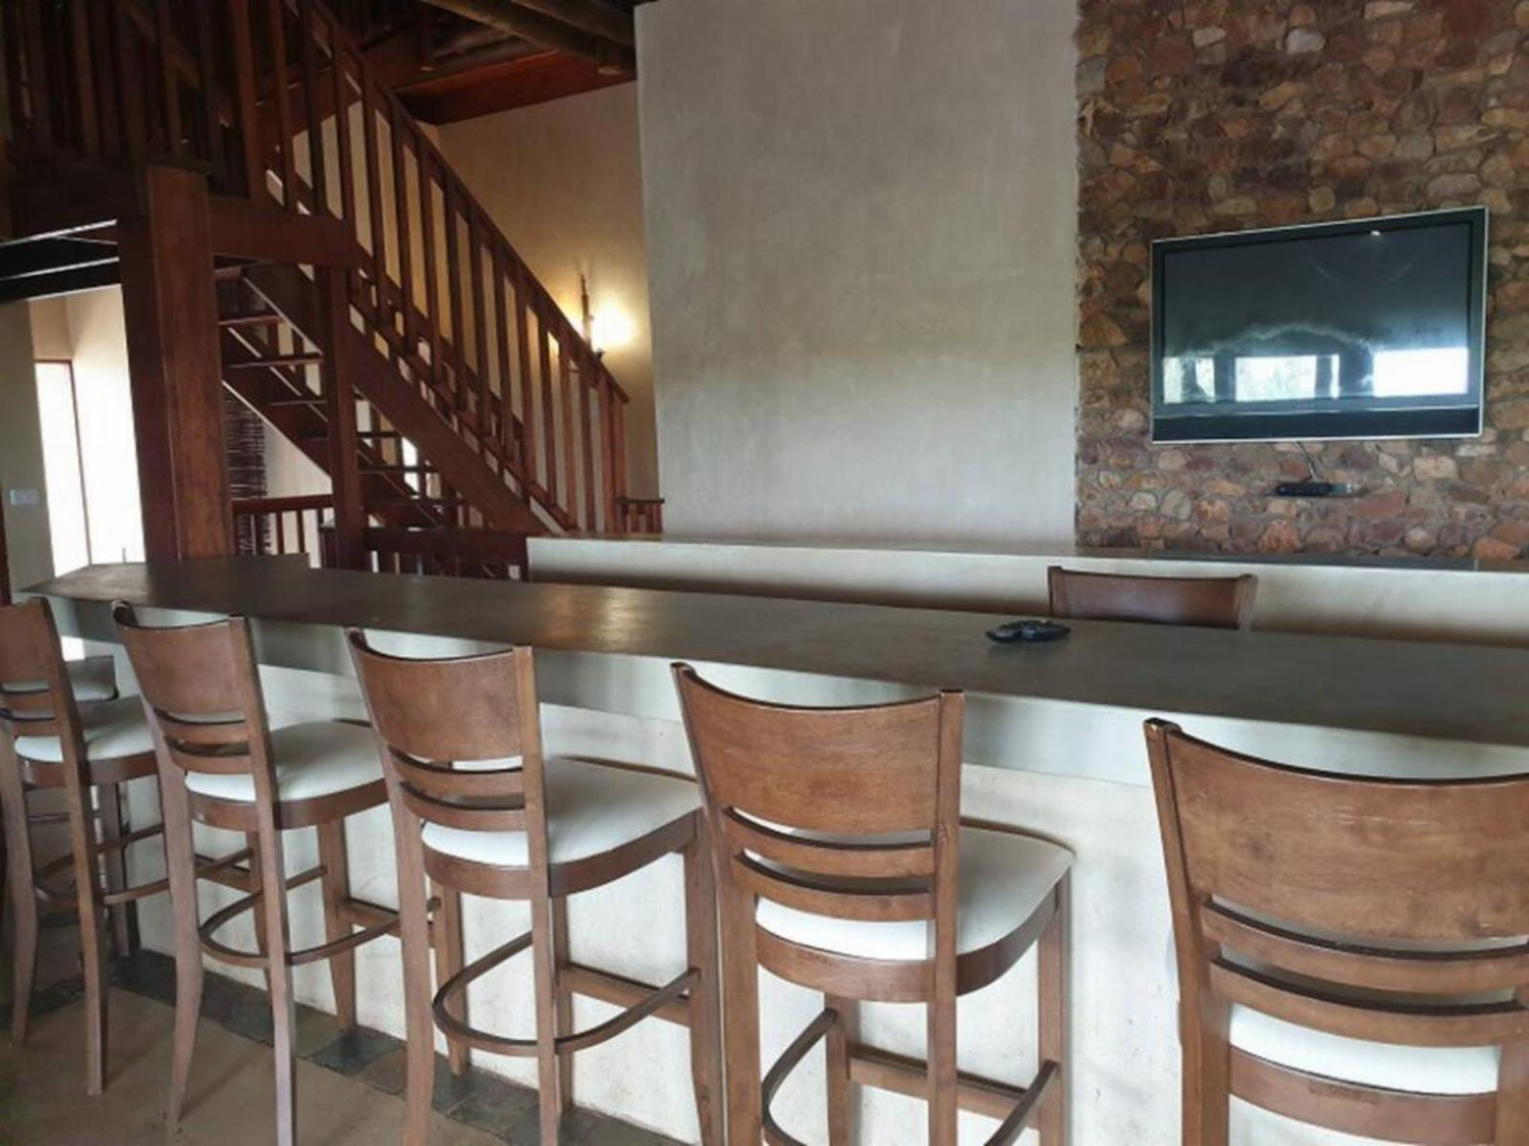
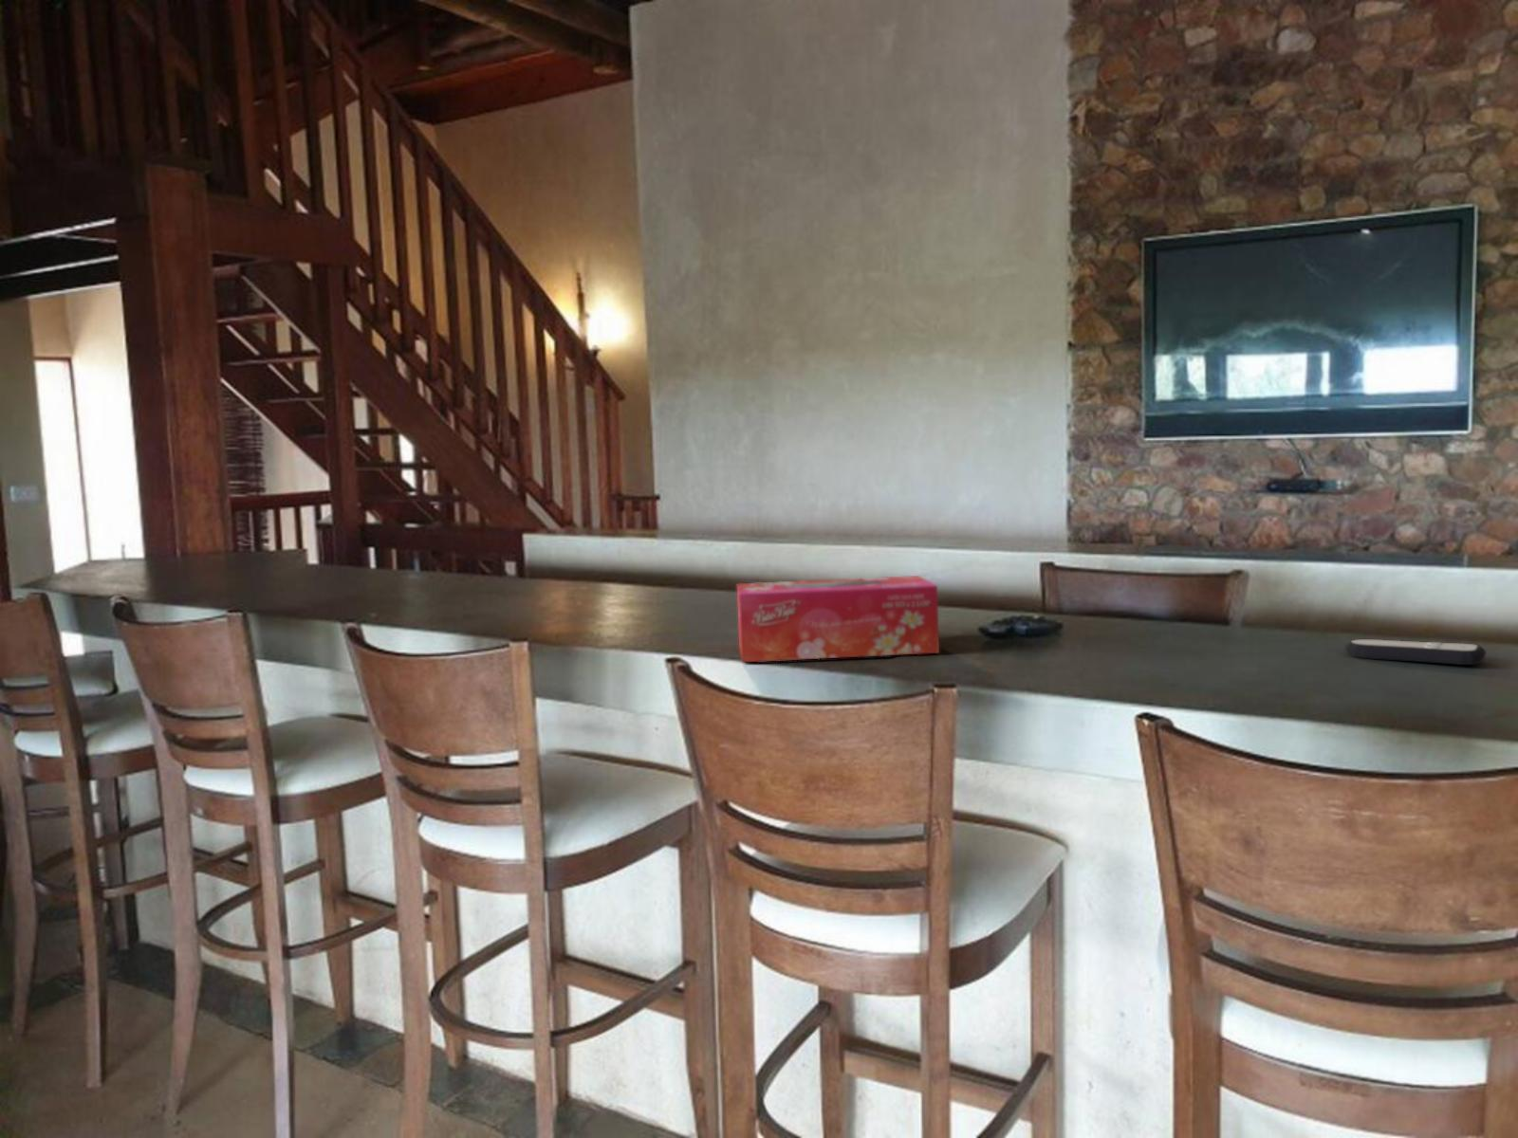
+ remote control (1413, 649)
+ tissue box (834, 617)
